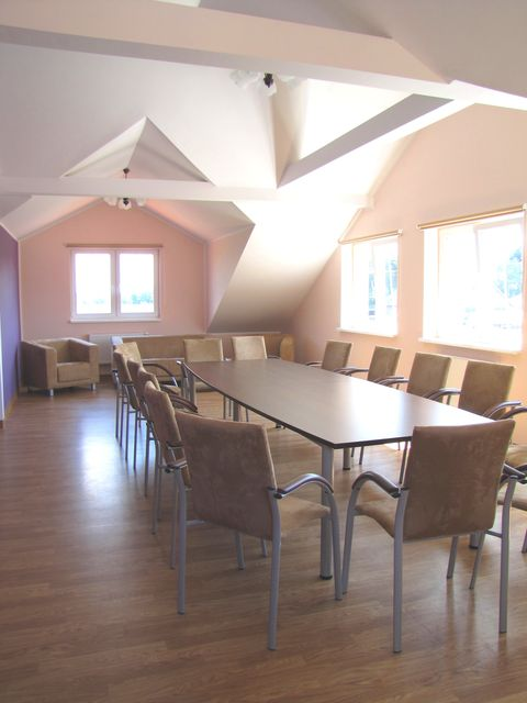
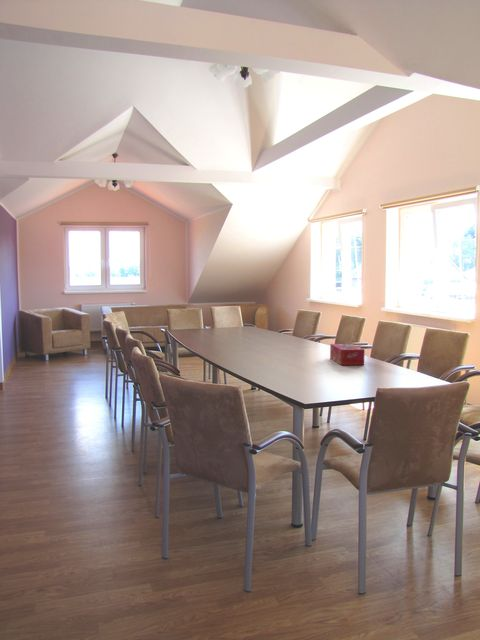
+ tissue box (346, 354)
